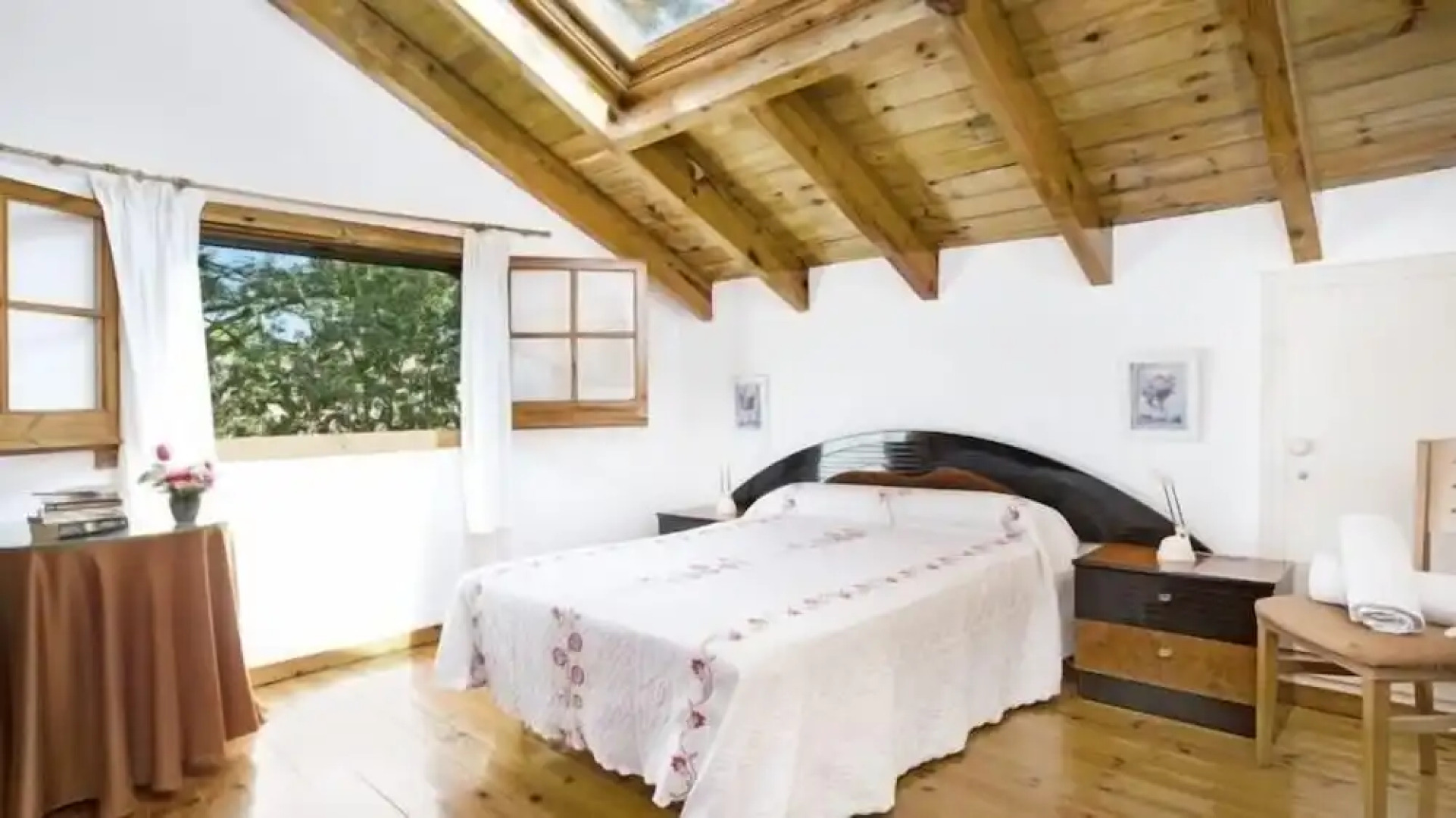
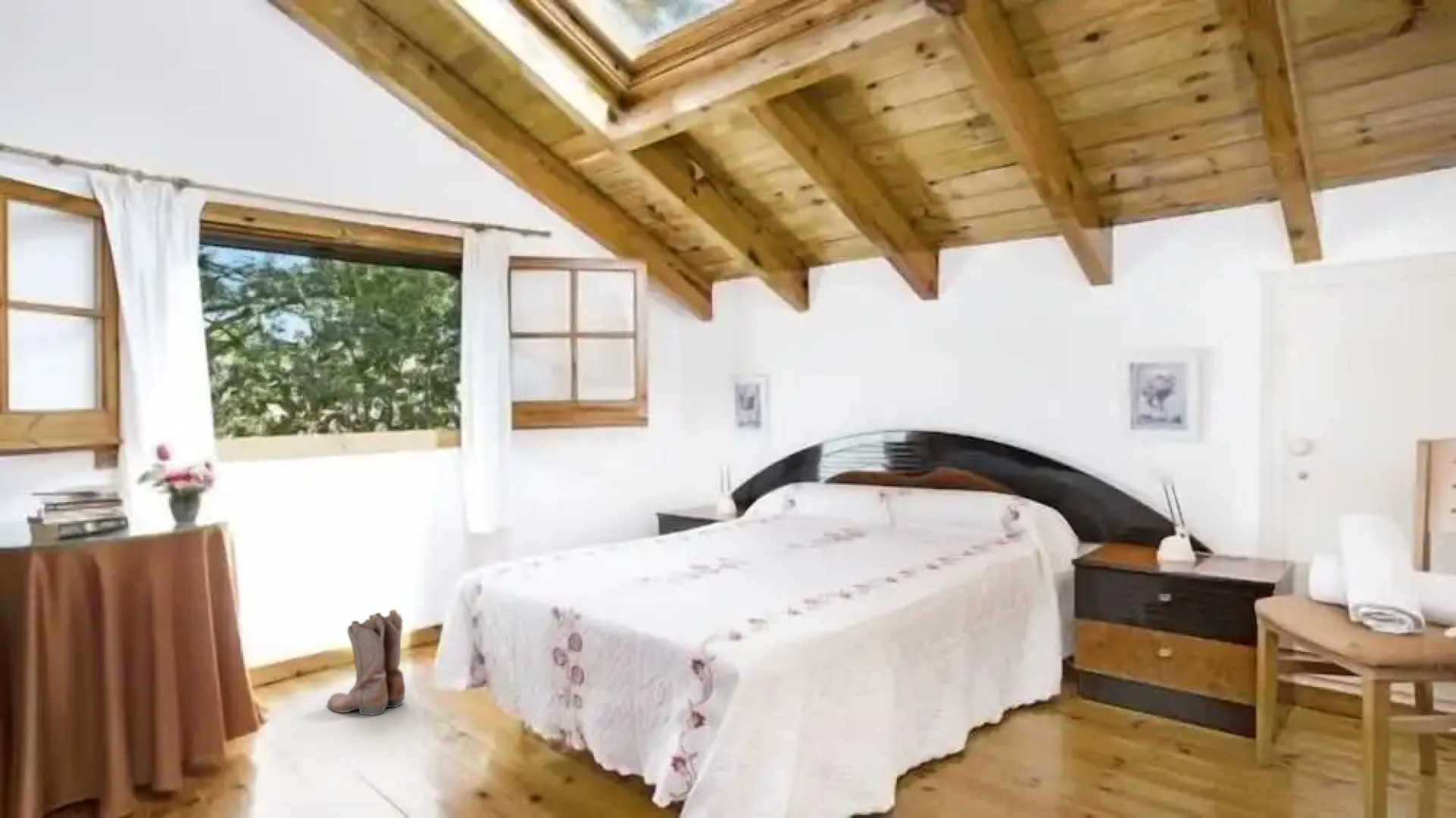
+ boots (365, 658)
